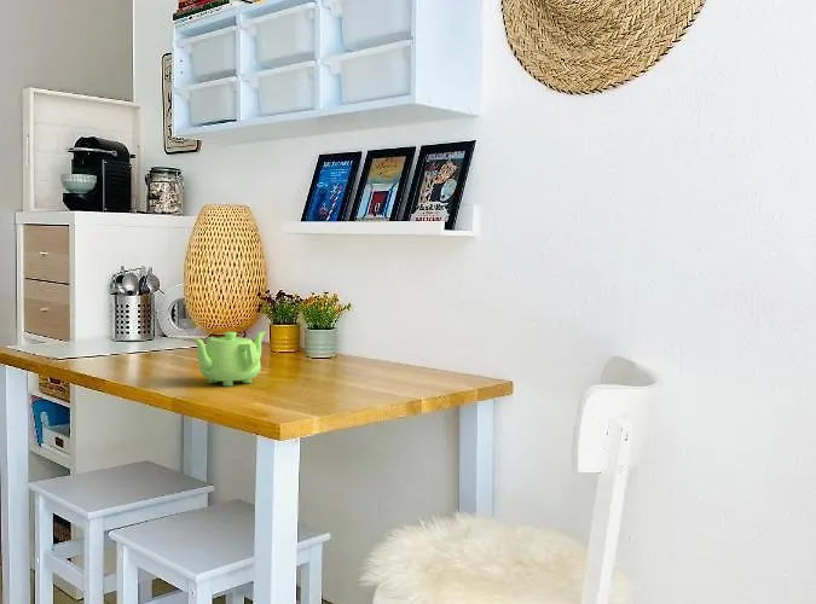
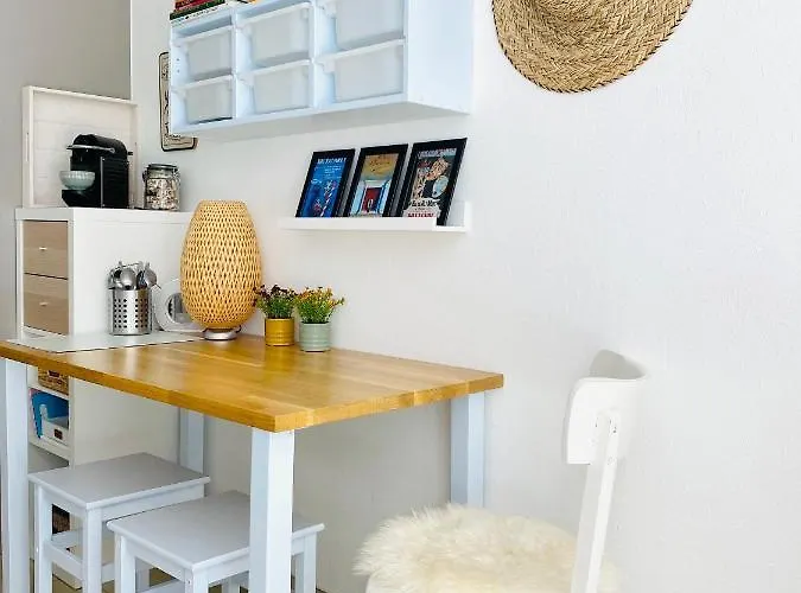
- teapot (230, 356)
